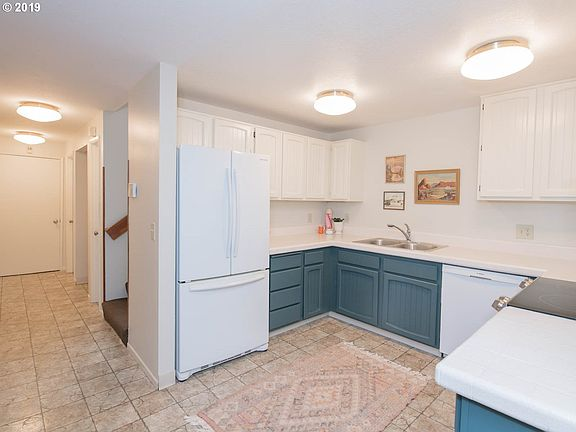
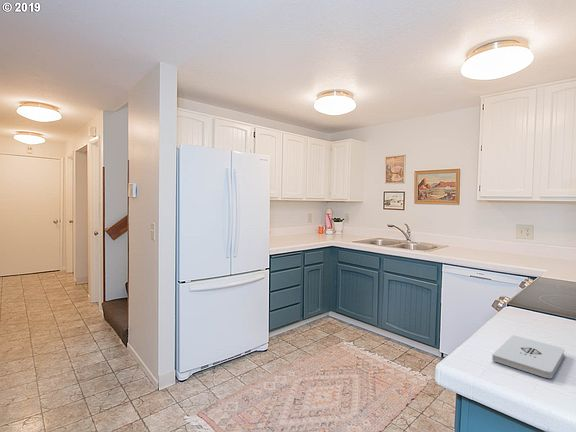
+ notepad (529, 354)
